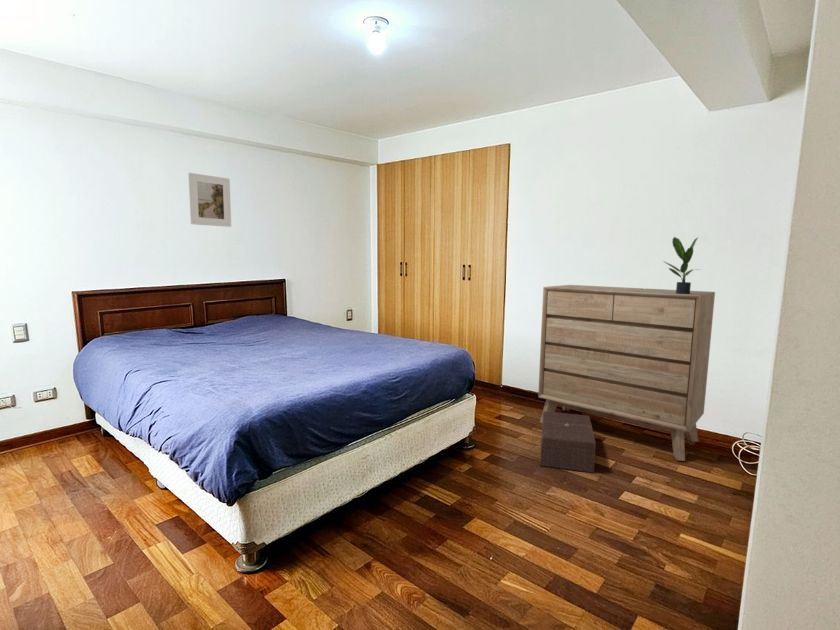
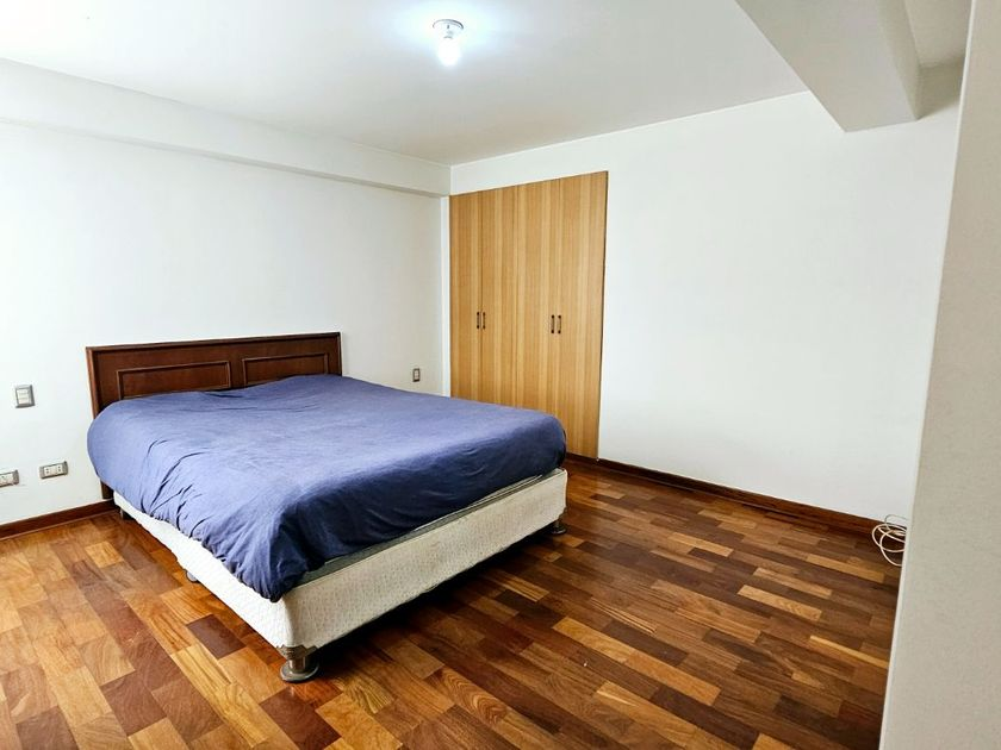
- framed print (210, 200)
- dresser (619, 361)
- potted plant (681, 265)
- storage box (566, 437)
